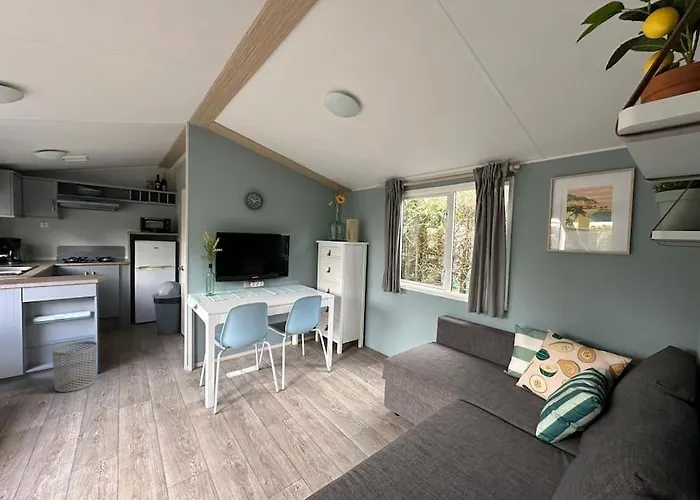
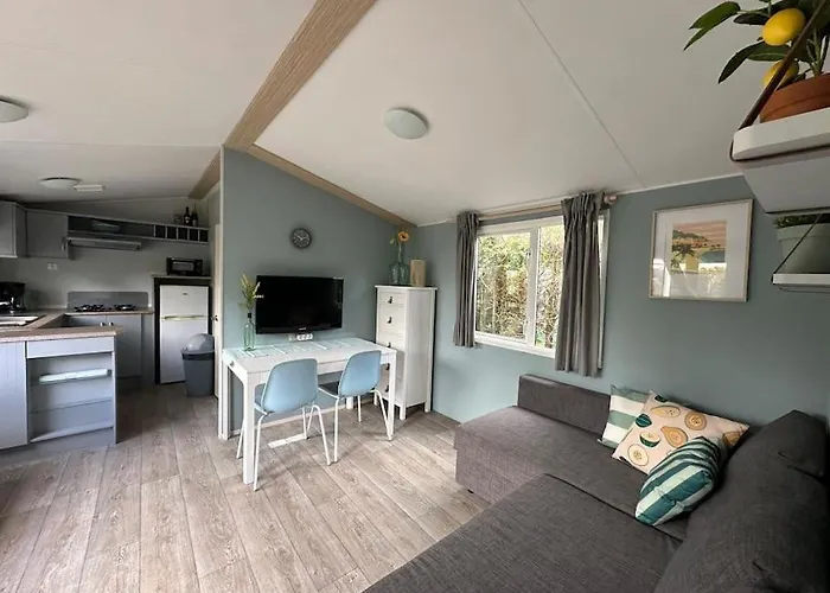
- waste bin (74, 365)
